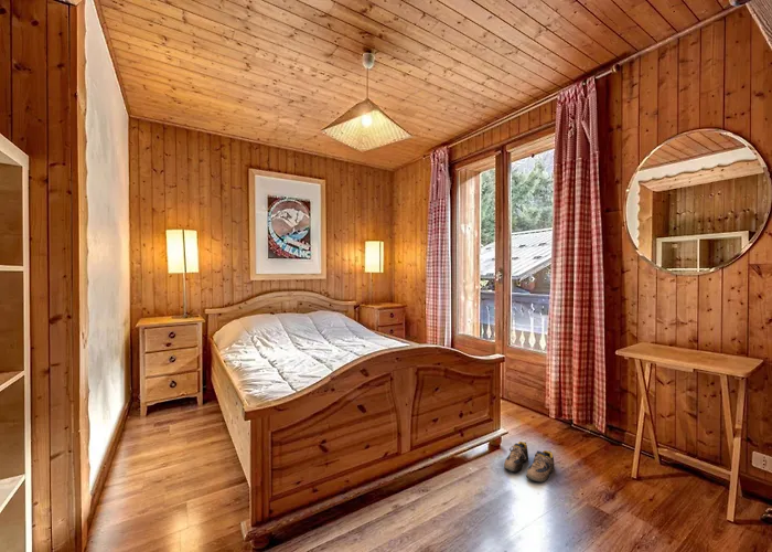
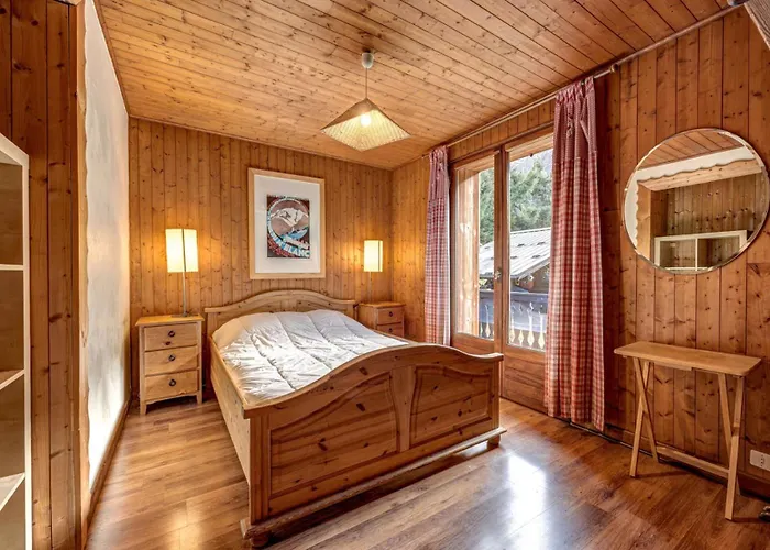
- shoe (527, 458)
